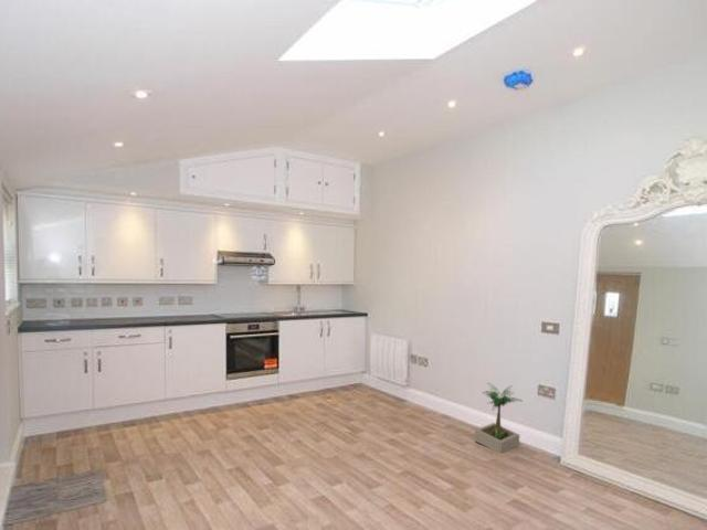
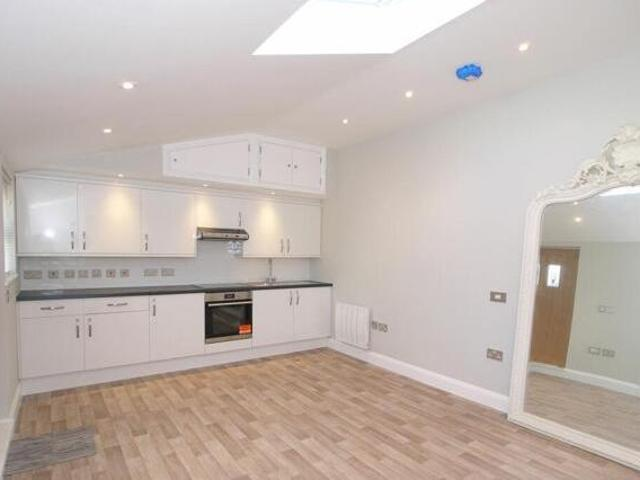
- potted plant (499, 416)
